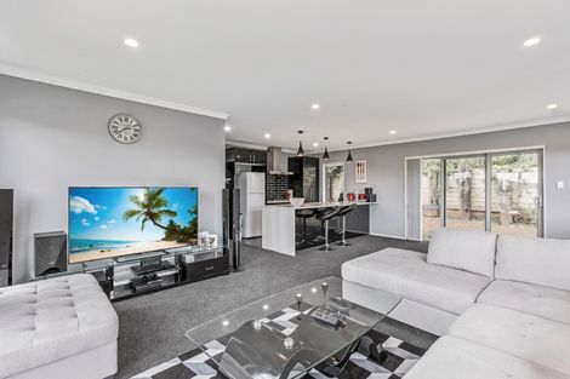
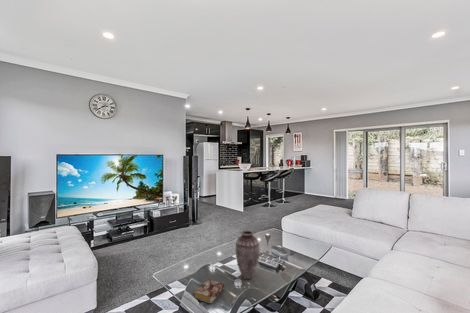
+ vase (247, 254)
+ book (209, 290)
